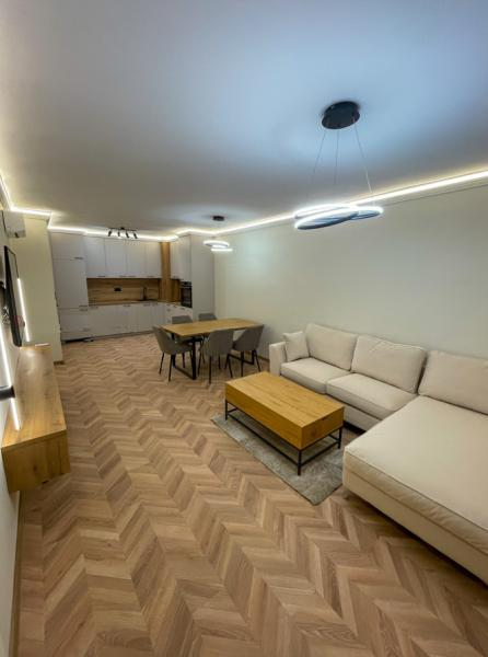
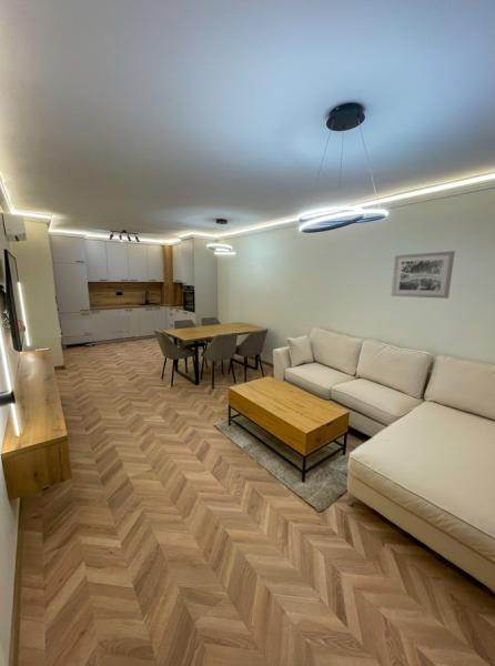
+ wall art (420, 275)
